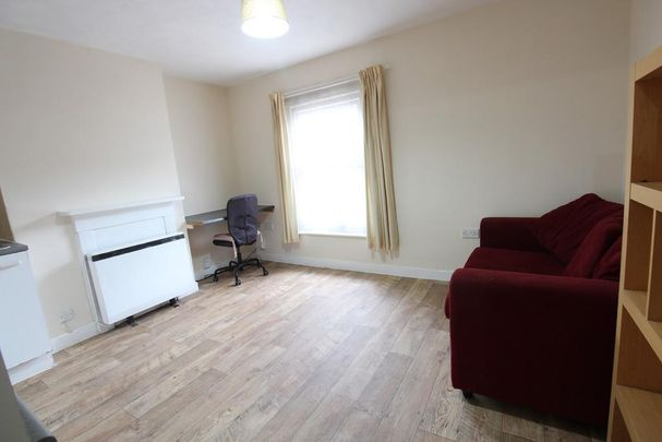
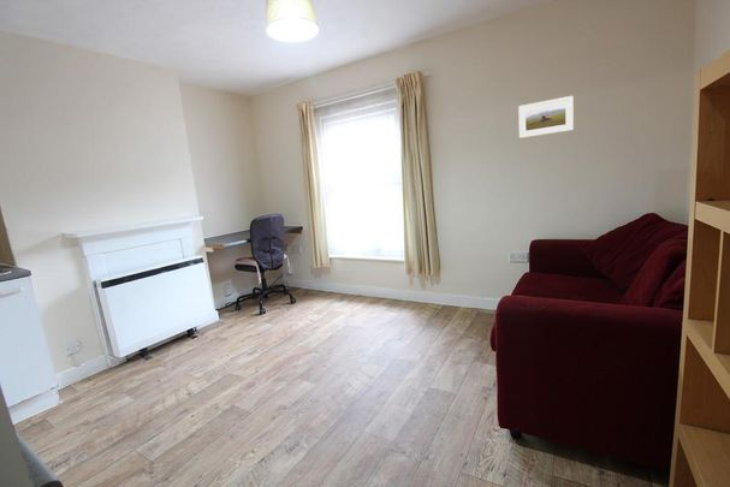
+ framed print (545, 117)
